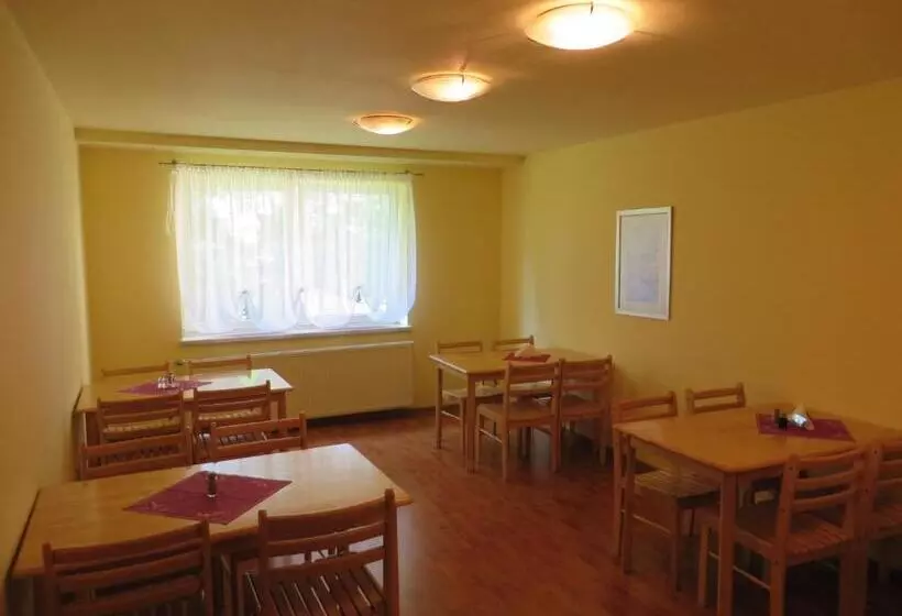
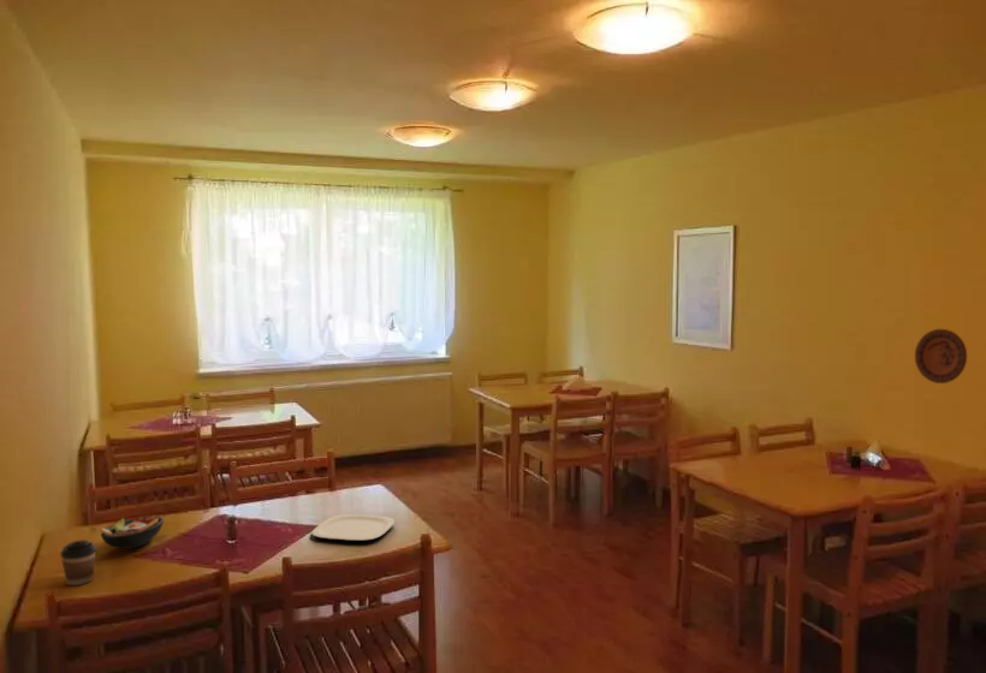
+ decorative plate (940, 356)
+ plate (354, 528)
+ coffee cup (78, 560)
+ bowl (133, 534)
